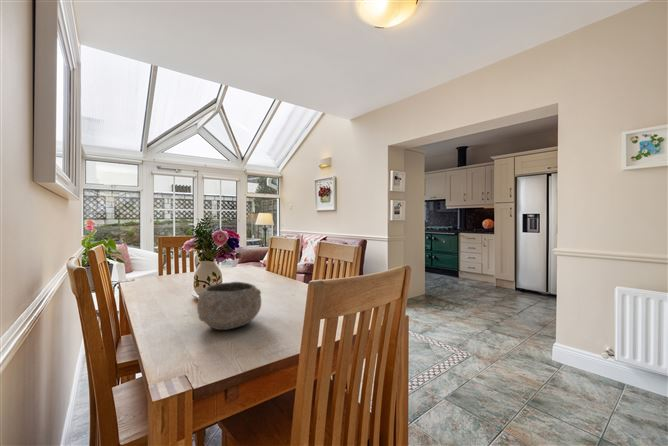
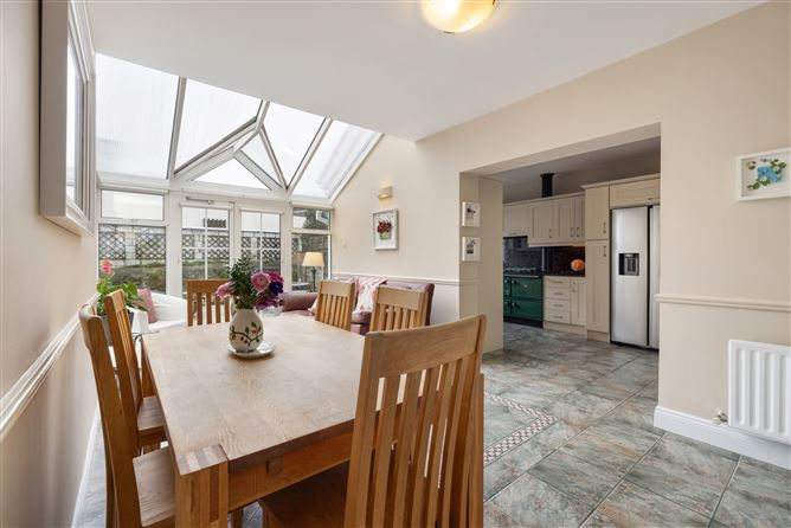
- bowl (230, 305)
